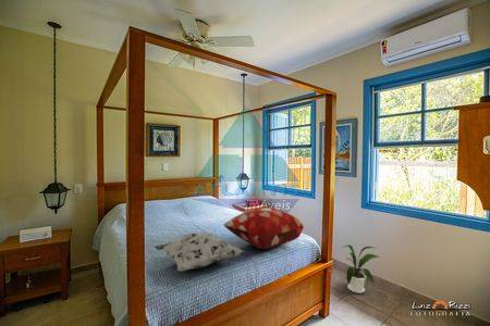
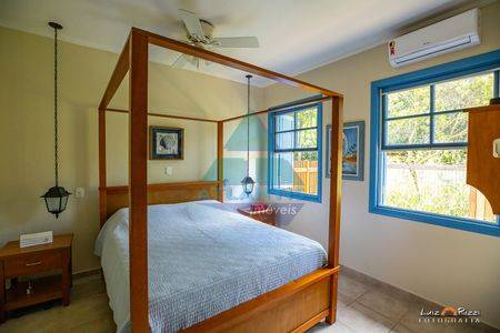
- decorative pillow (197, 249)
- decorative pillow (264, 226)
- house plant (358, 266)
